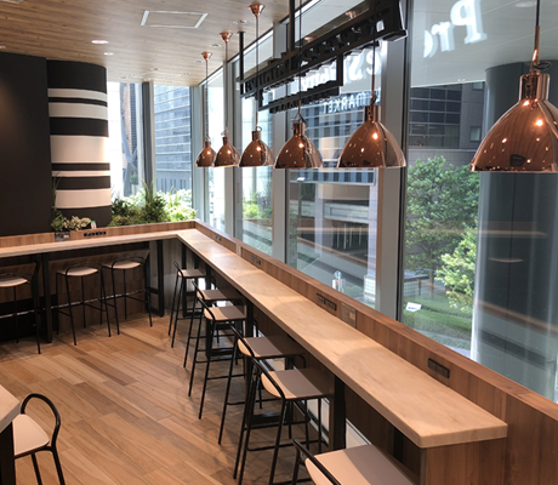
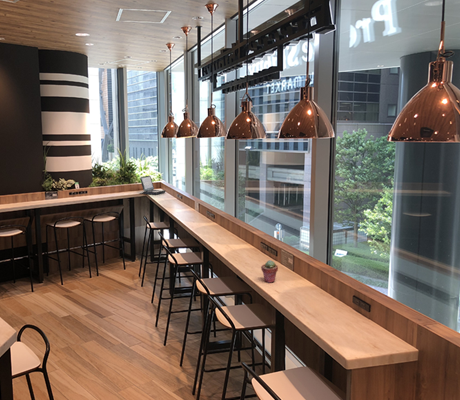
+ laptop (152, 184)
+ potted succulent (269, 270)
